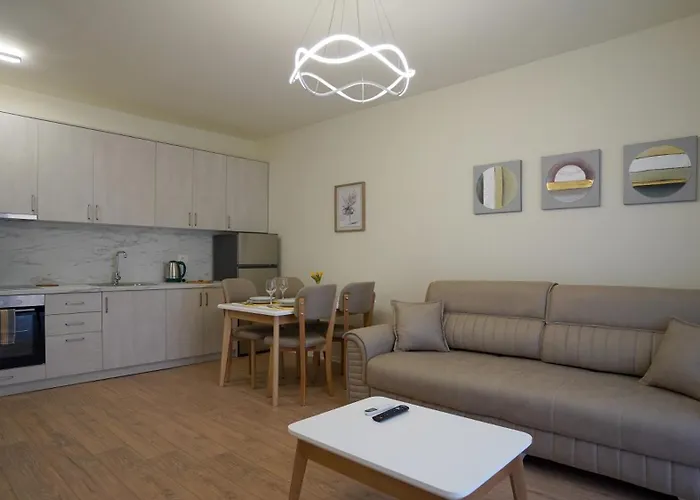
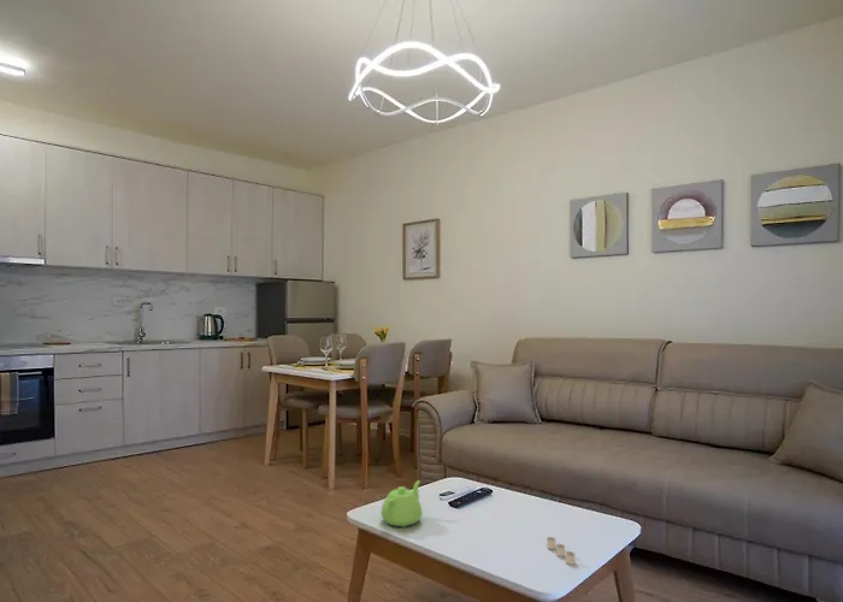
+ teapot (402, 503)
+ candle (560, 550)
